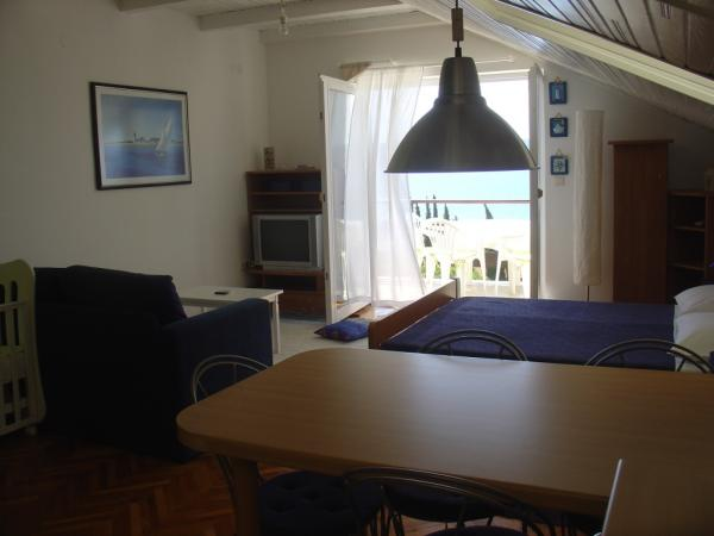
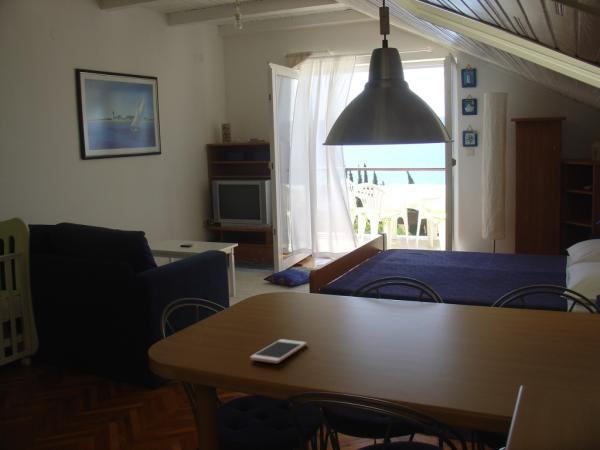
+ cell phone (279, 350)
